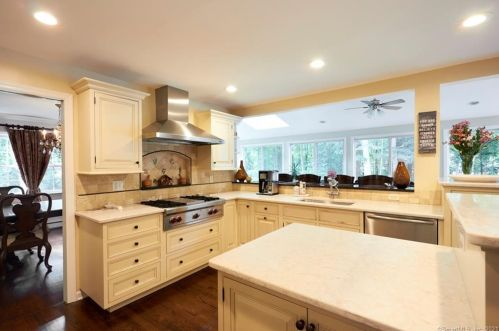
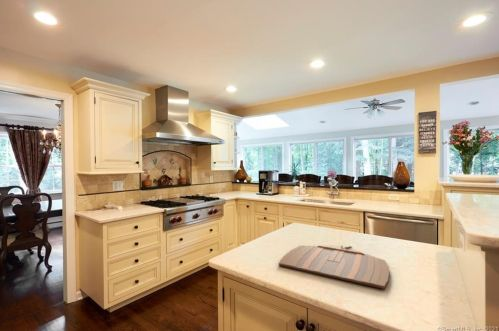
+ cutting board (335, 257)
